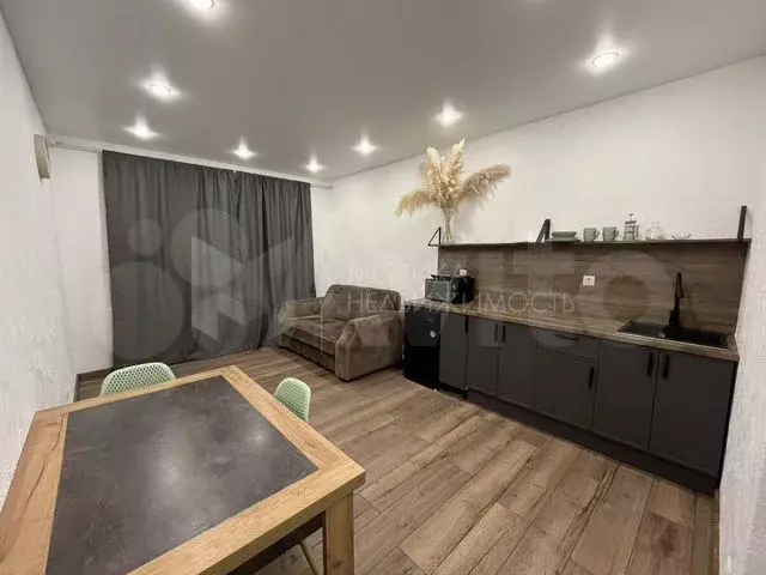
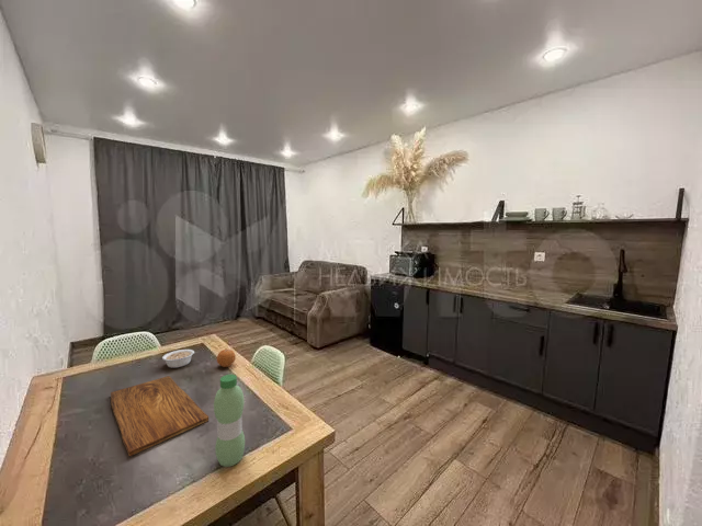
+ water bottle (229, 419)
+ fruit (226, 357)
+ cutting board (154, 407)
+ legume (180, 357)
